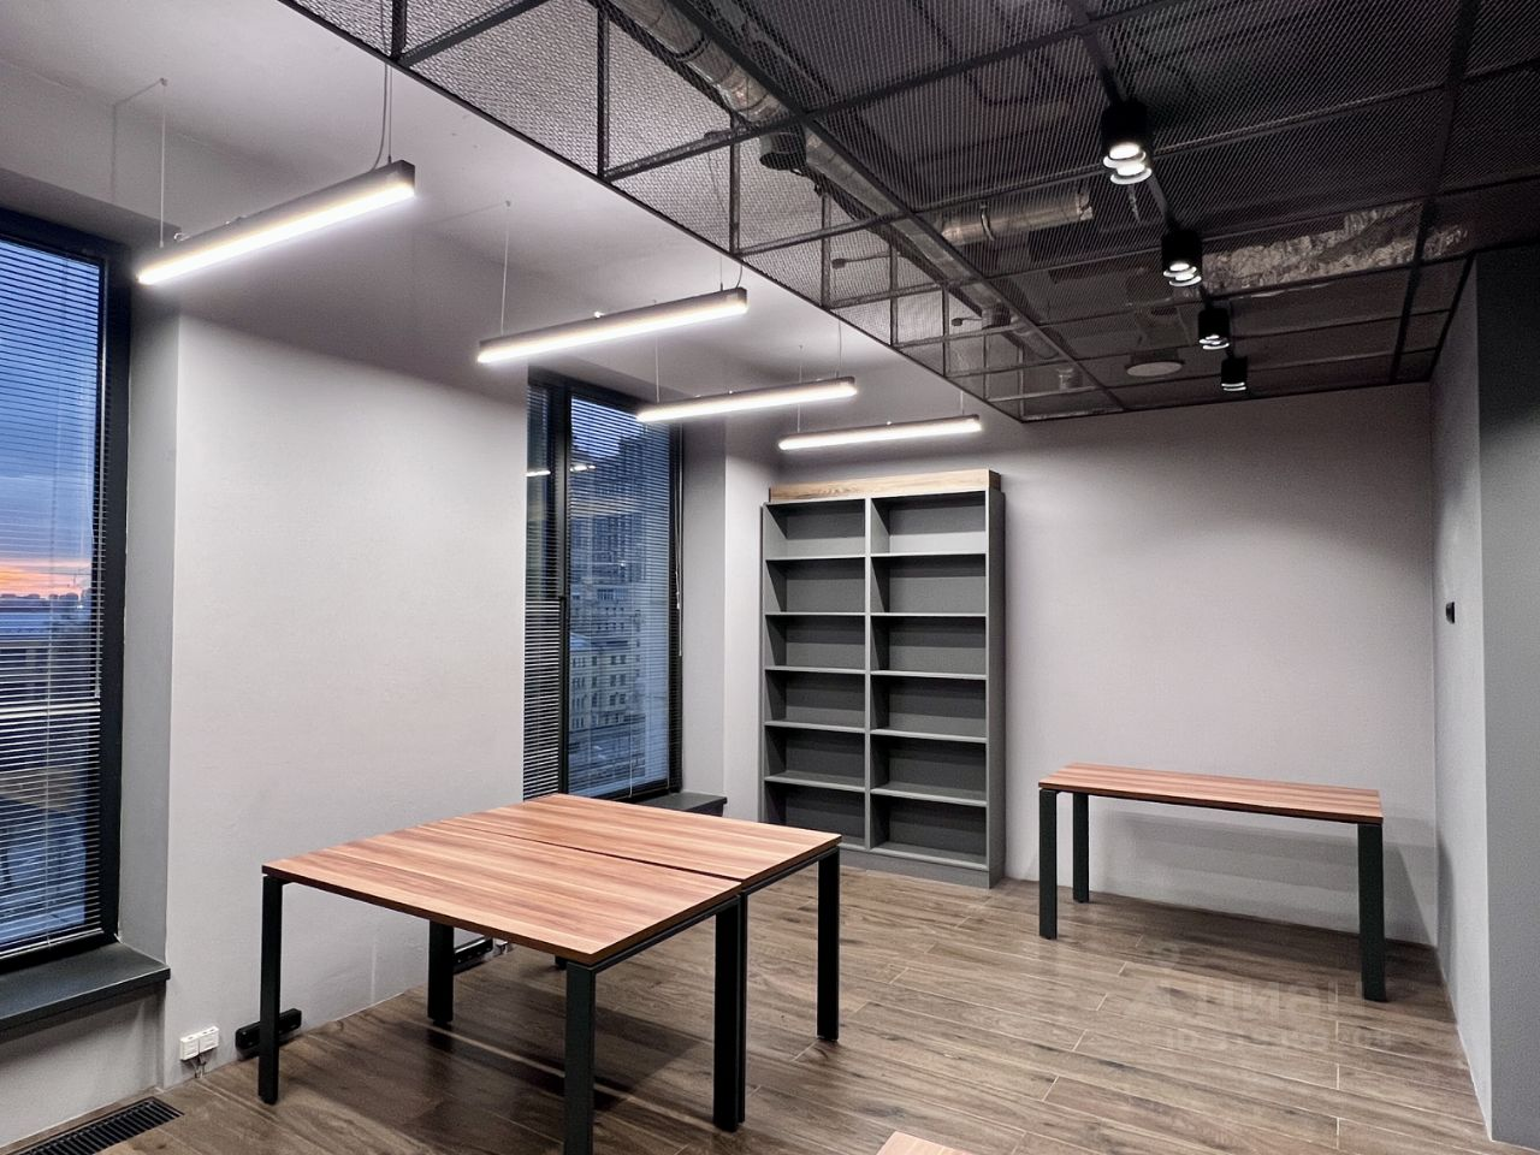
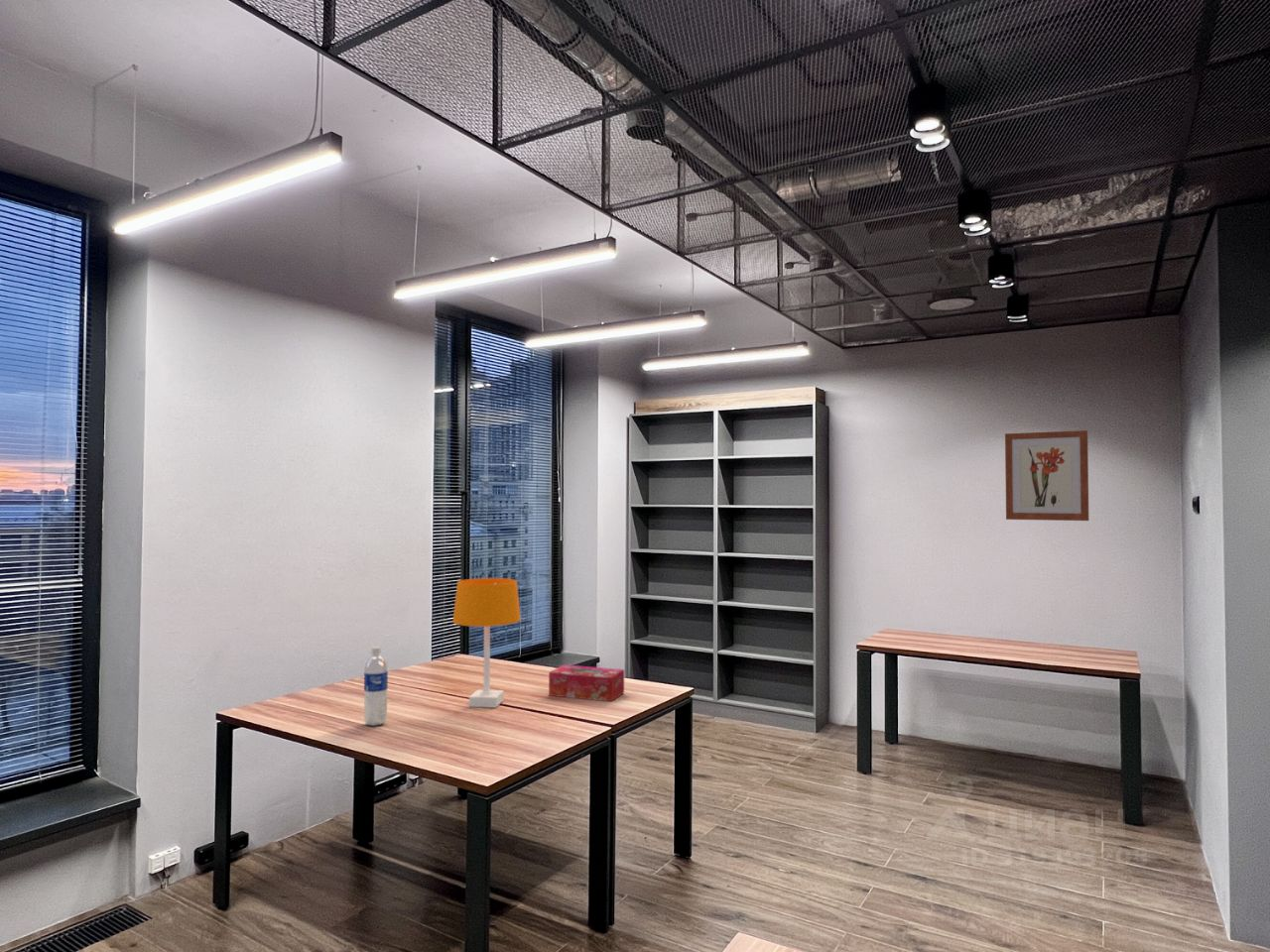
+ tissue box (586, 682)
+ water bottle (375, 685)
+ desk lamp (486, 642)
+ wall art (1046, 476)
